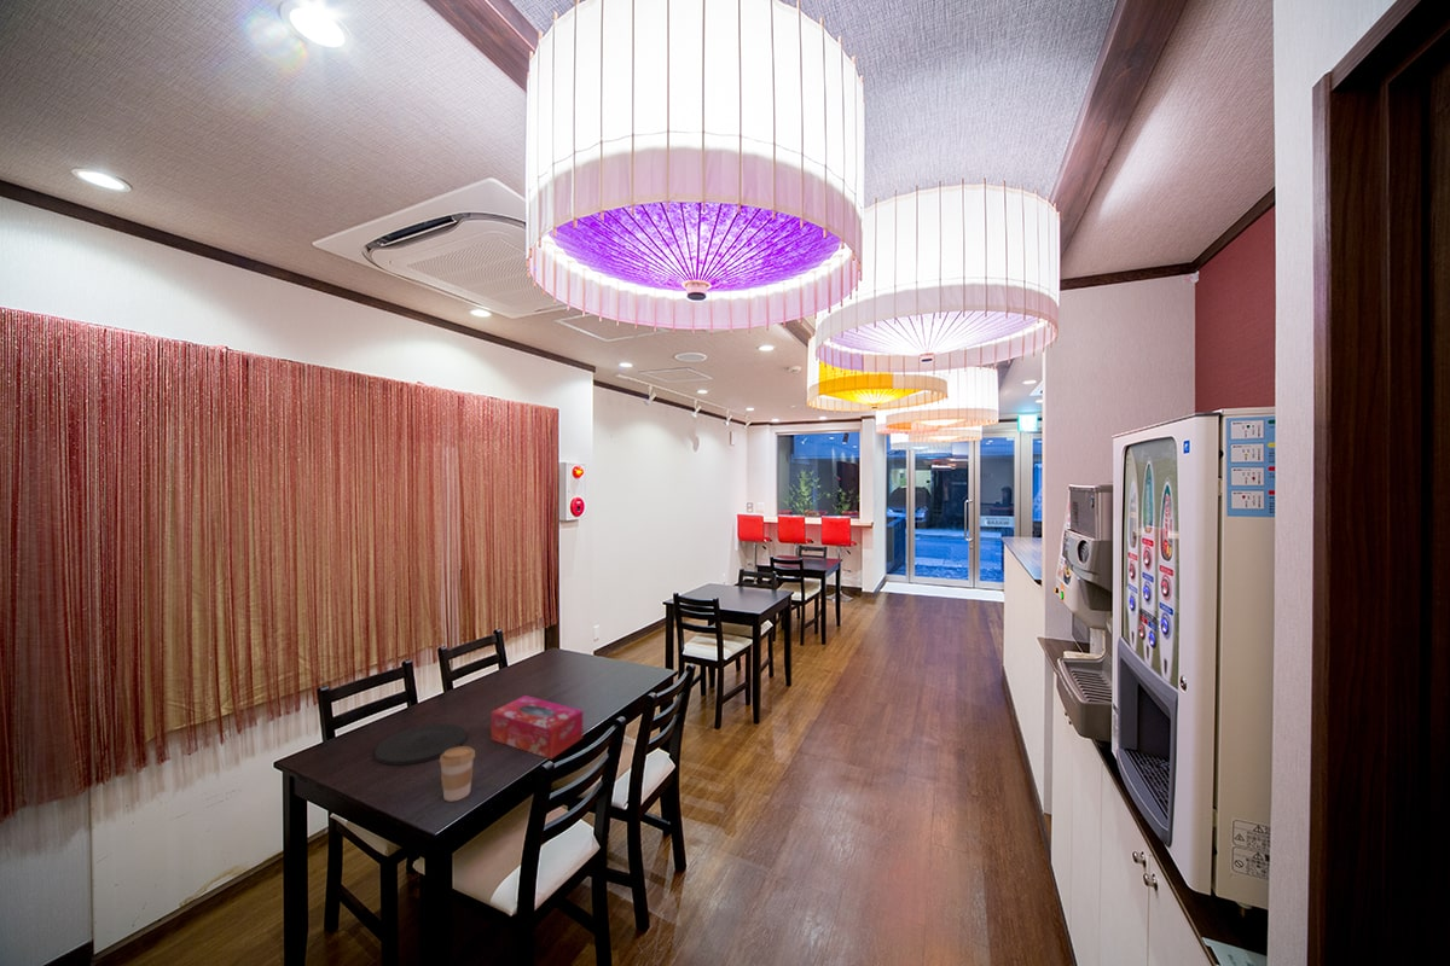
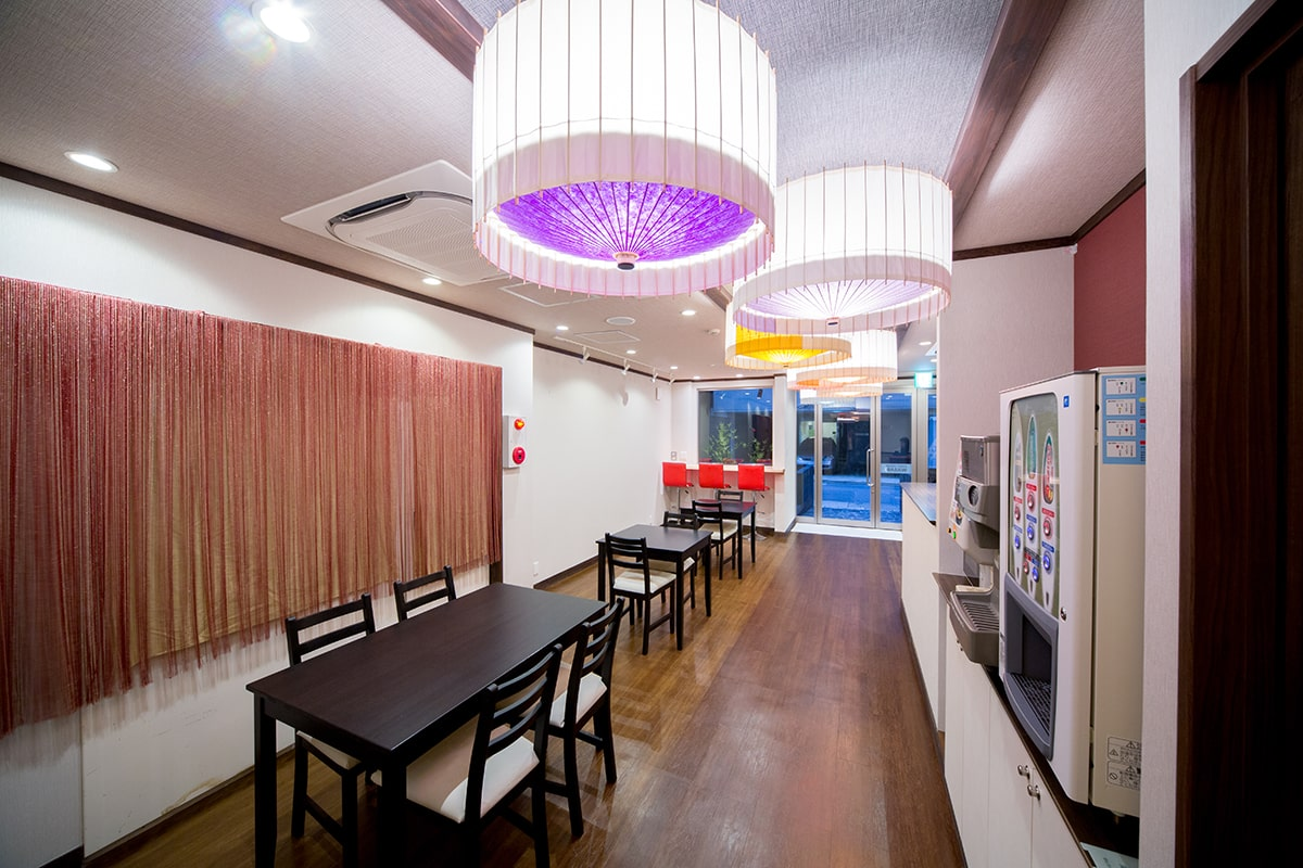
- plate (422, 740)
- coffee cup (457, 772)
- tissue box (536, 724)
